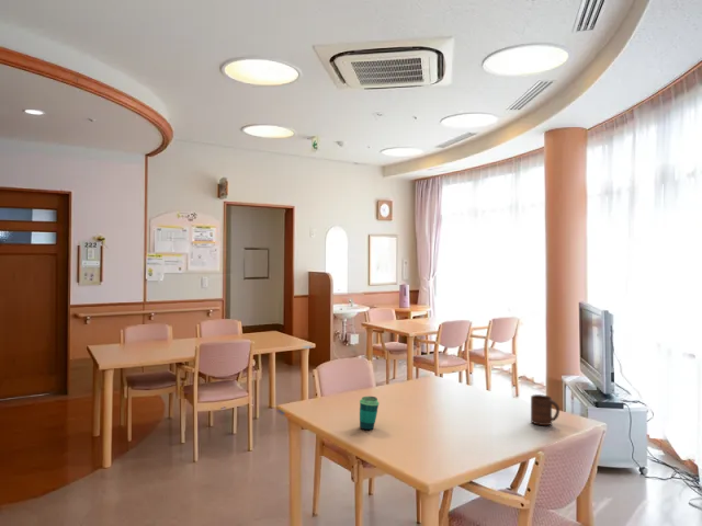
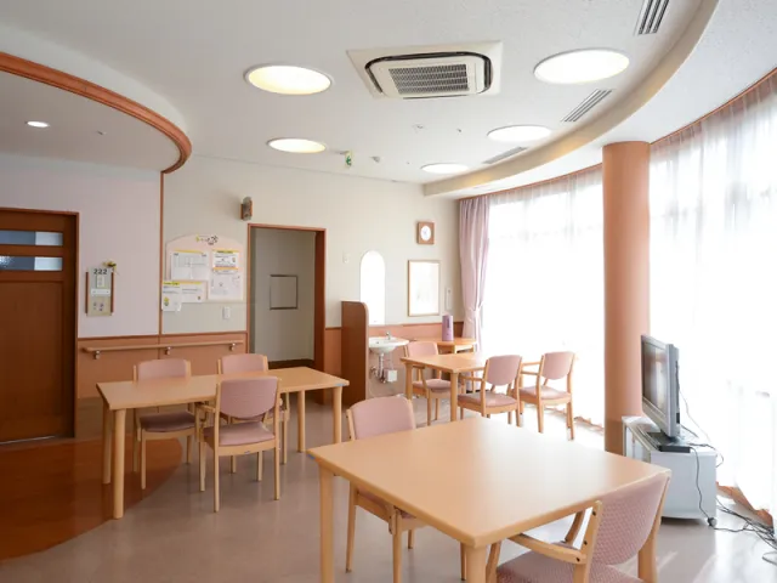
- cup (369, 412)
- cup (544, 410)
